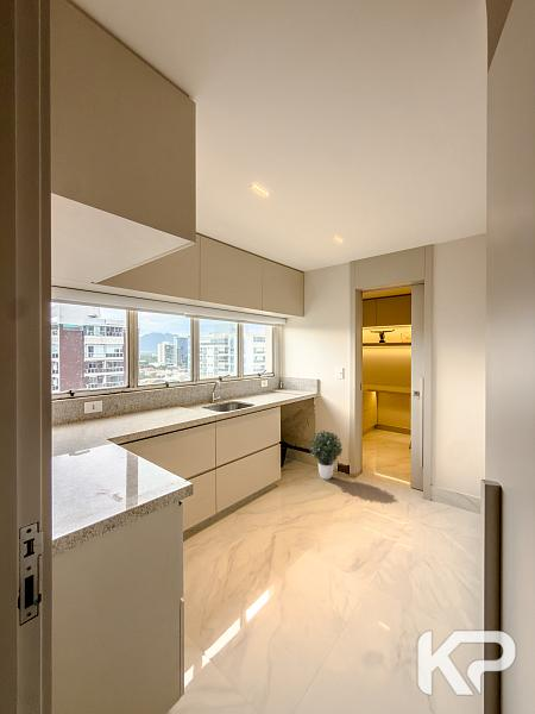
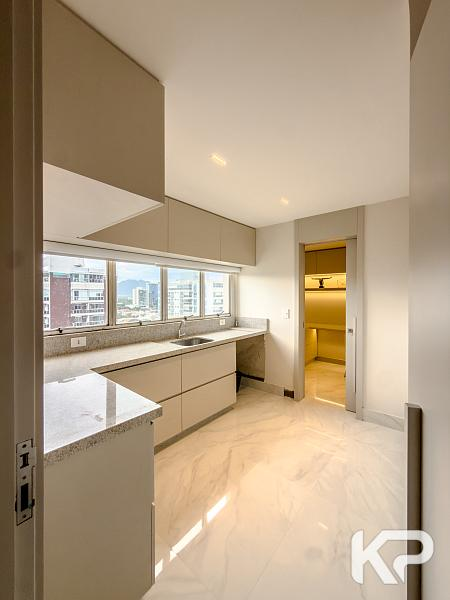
- potted plant (326, 453)
